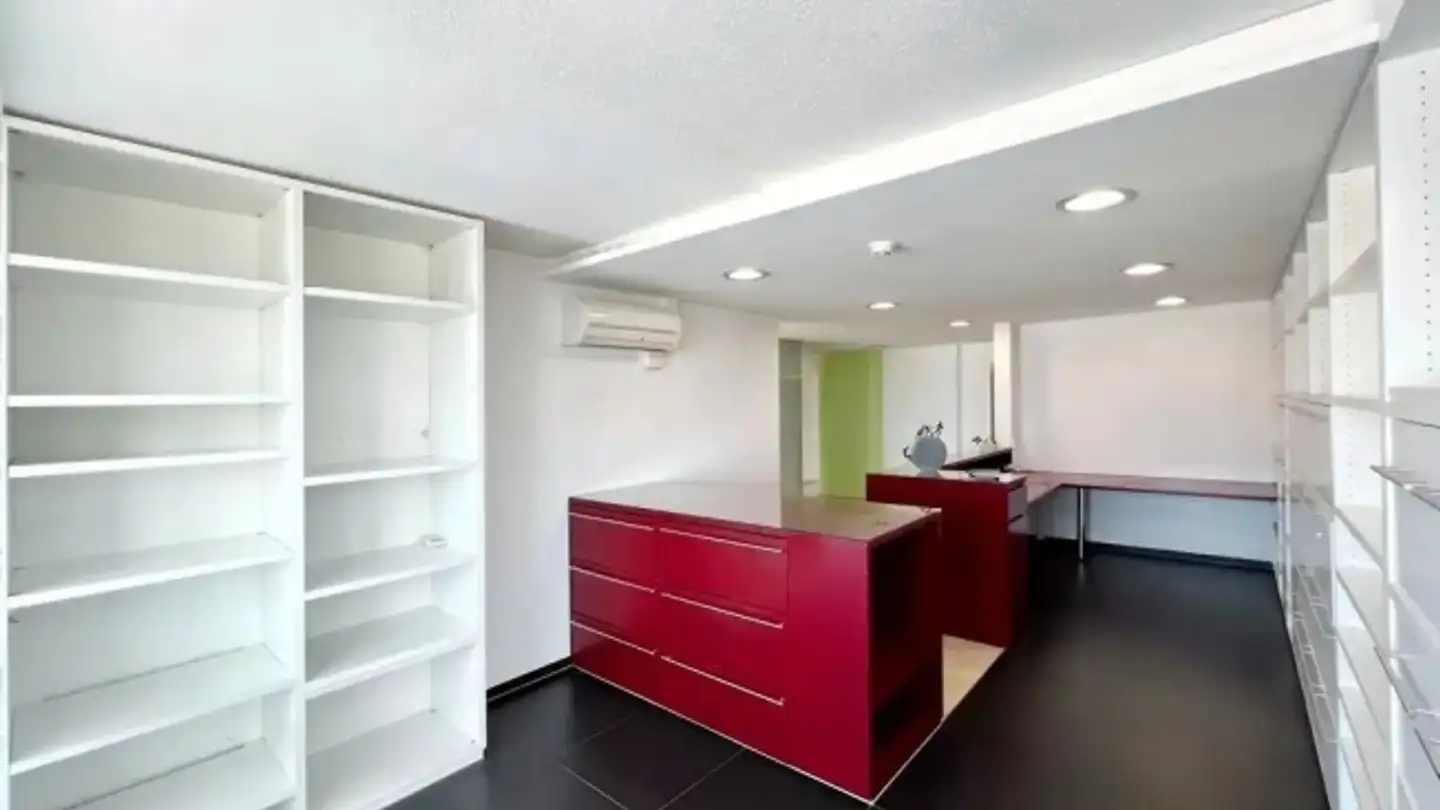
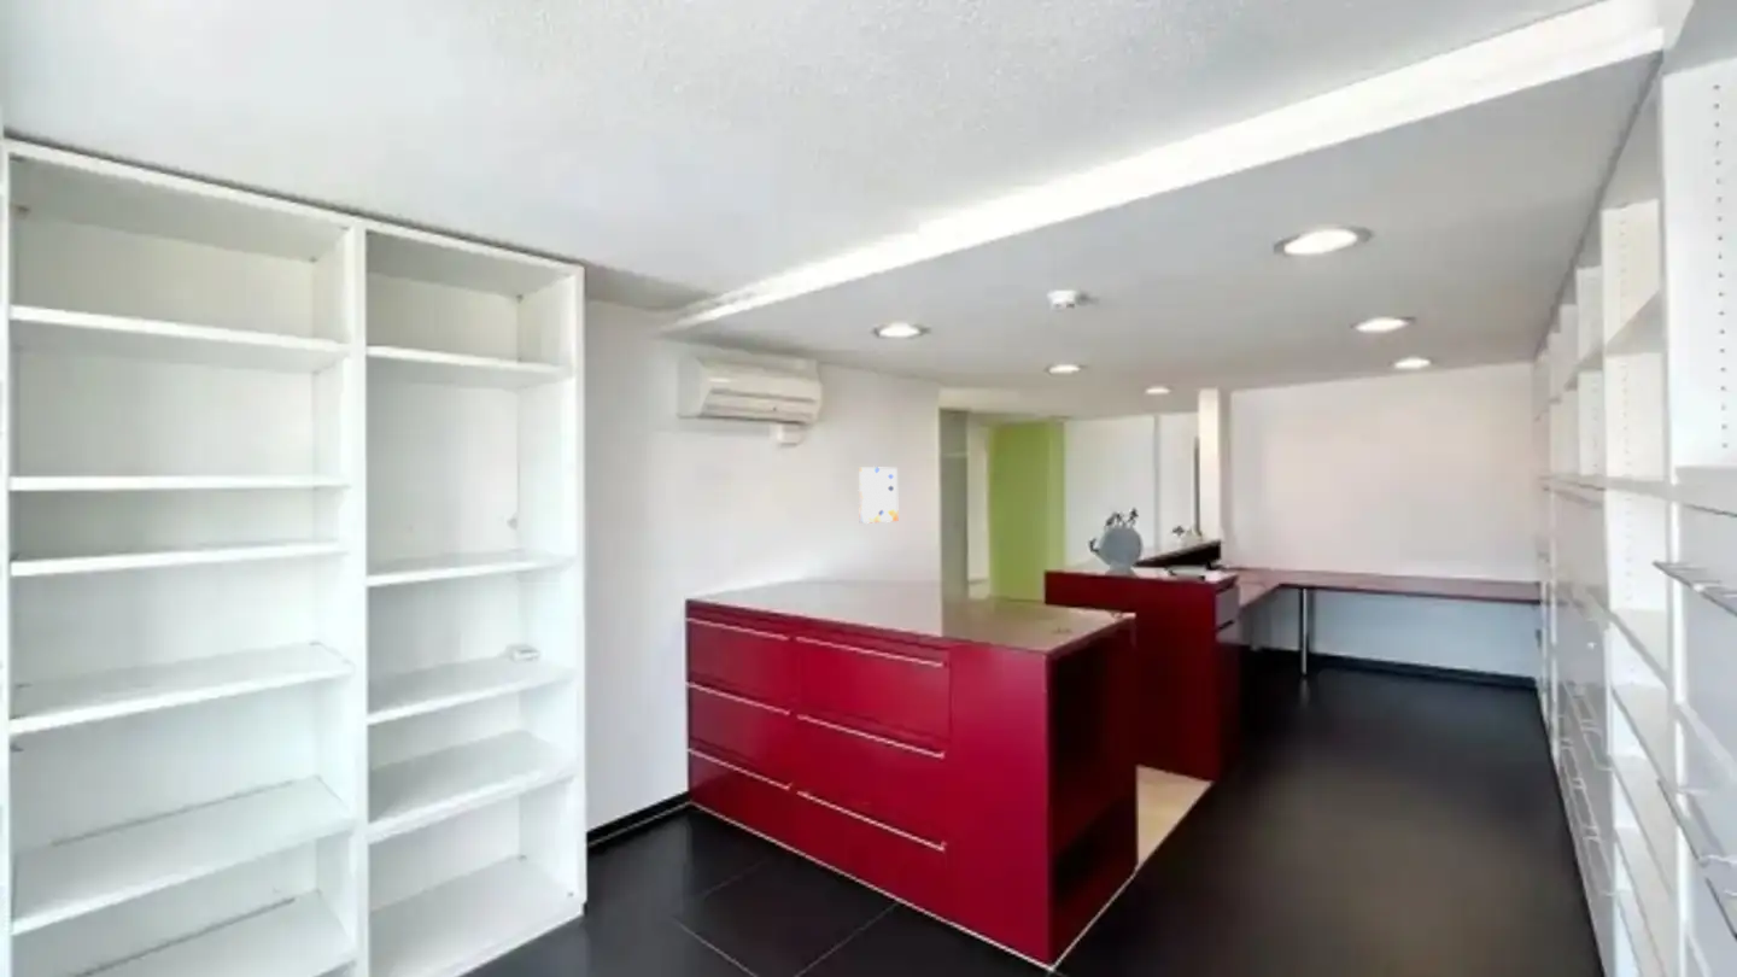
+ wall art (878, 495)
